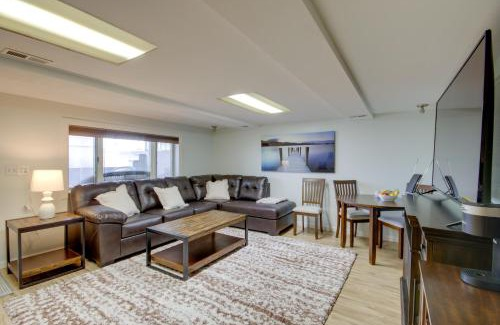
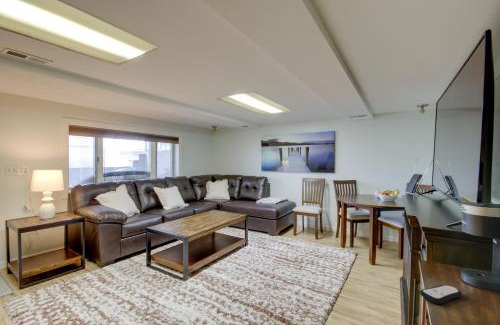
+ remote control (441, 293)
